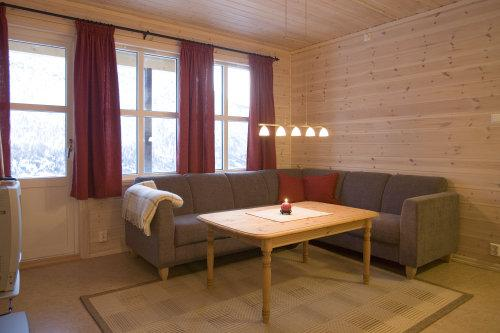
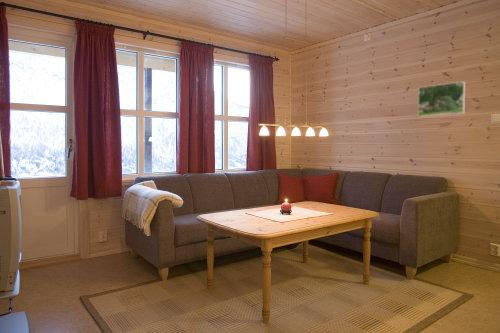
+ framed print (440, 100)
